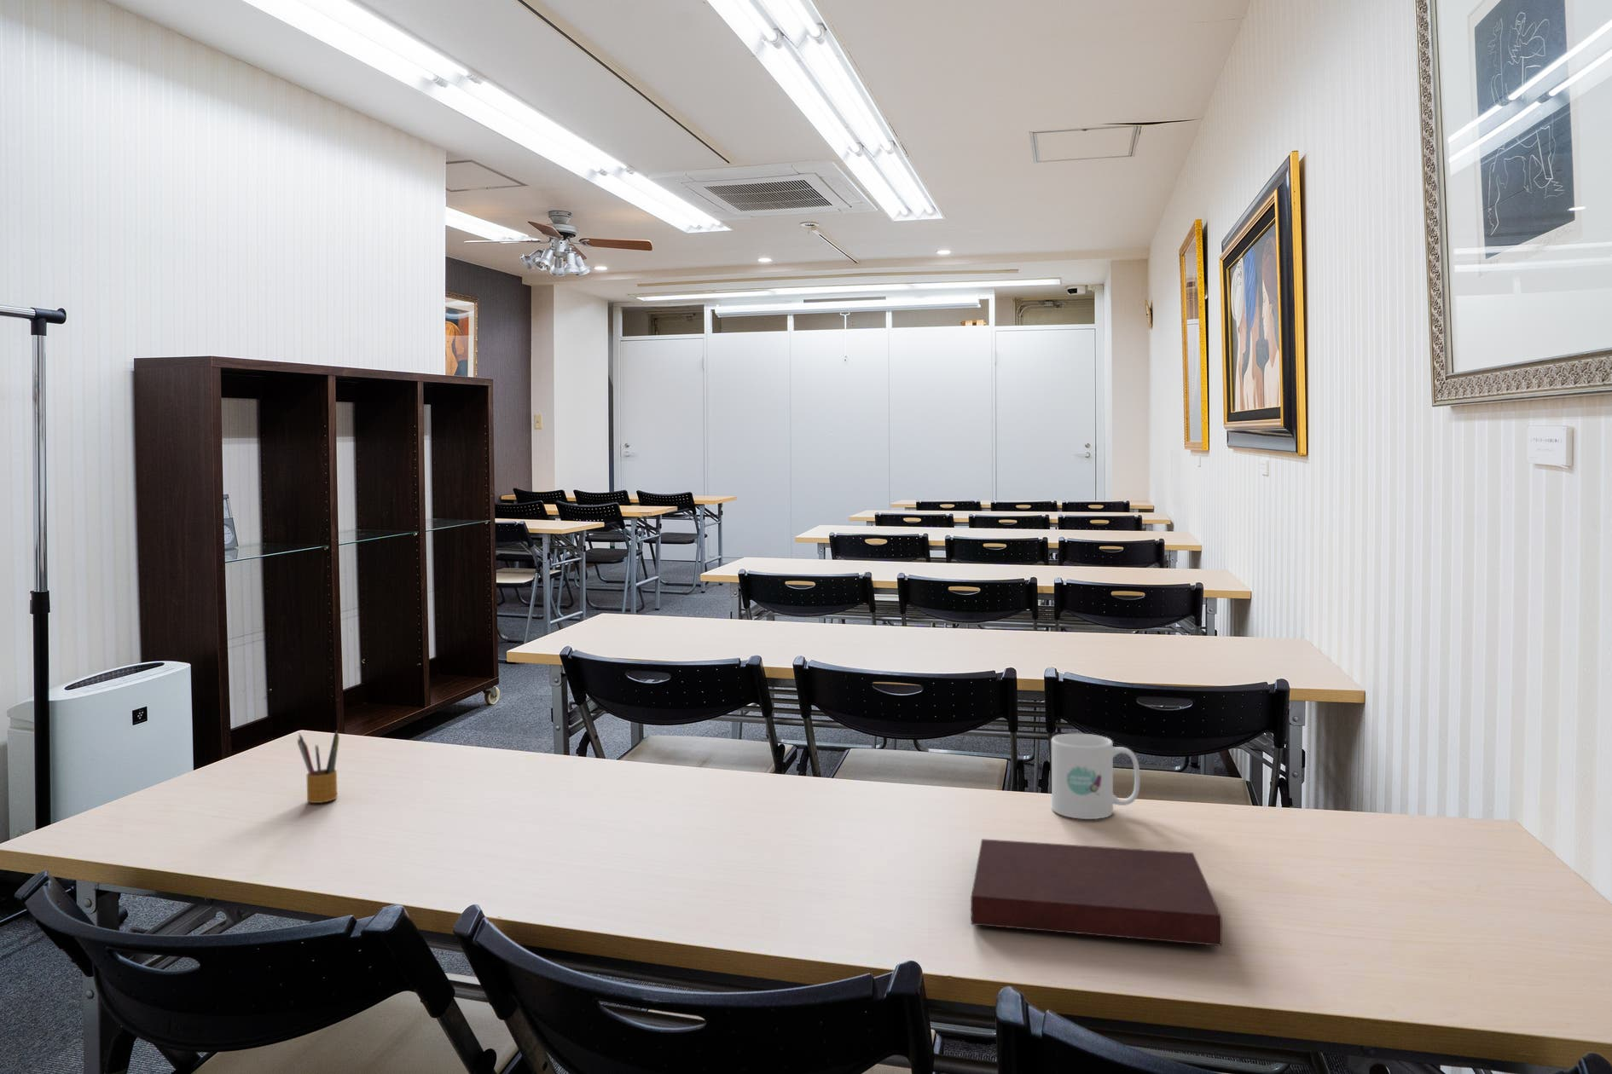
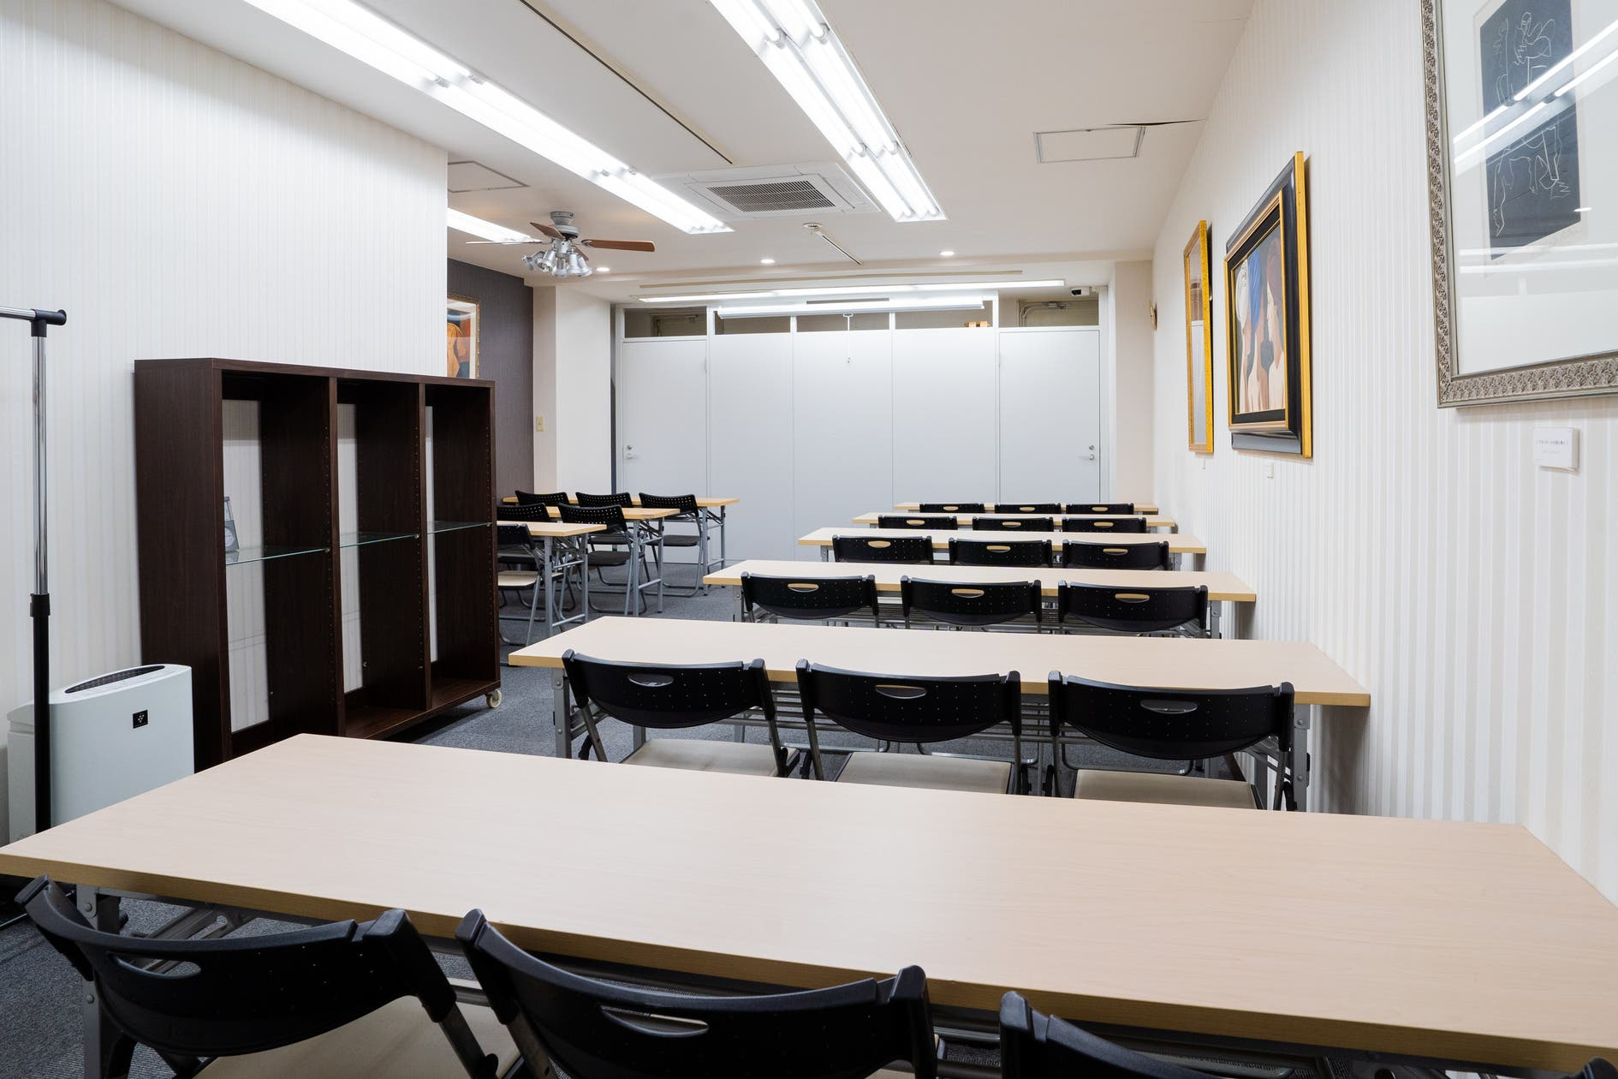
- mug (1095, 774)
- pencil box (320, 765)
- notebook (1088, 887)
